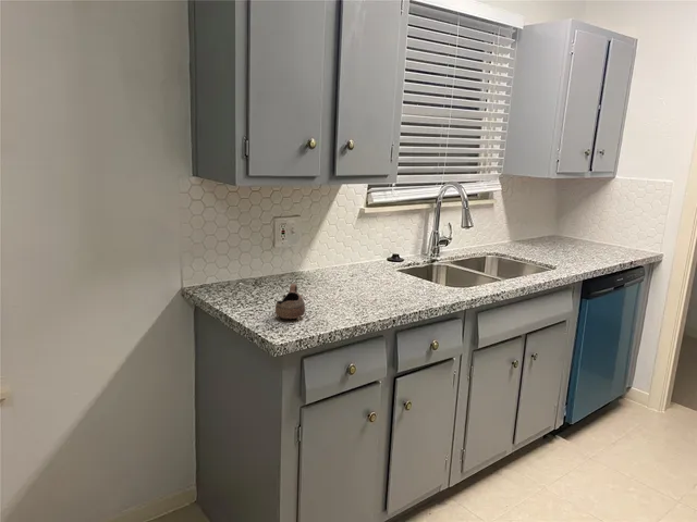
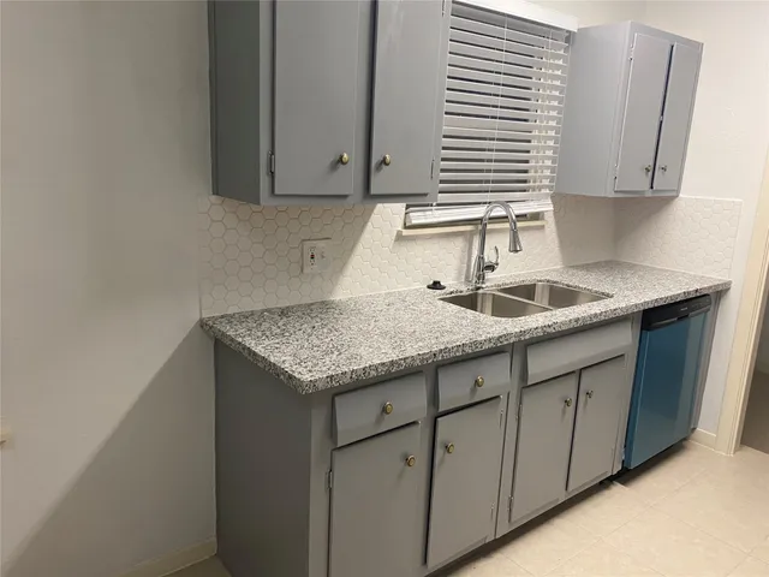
- cup (292, 301)
